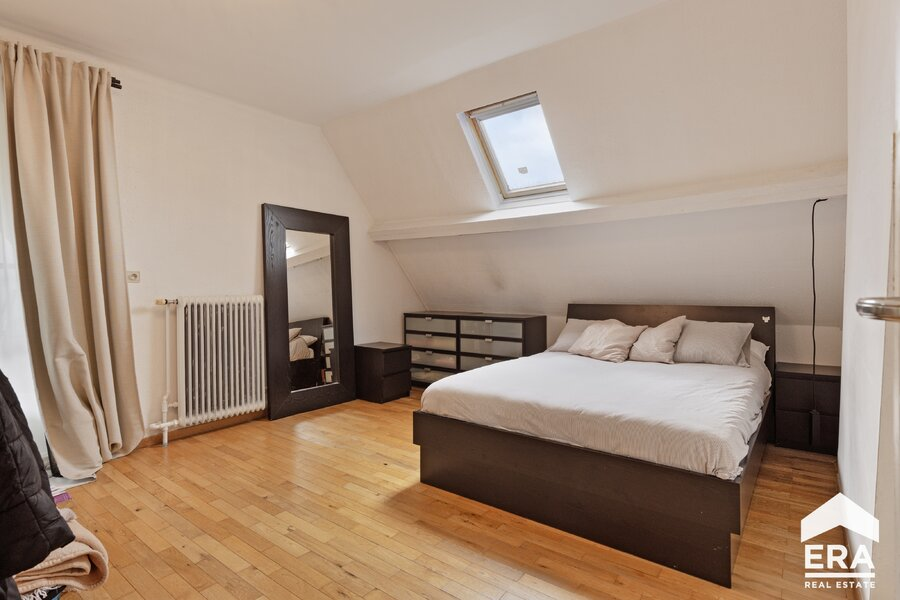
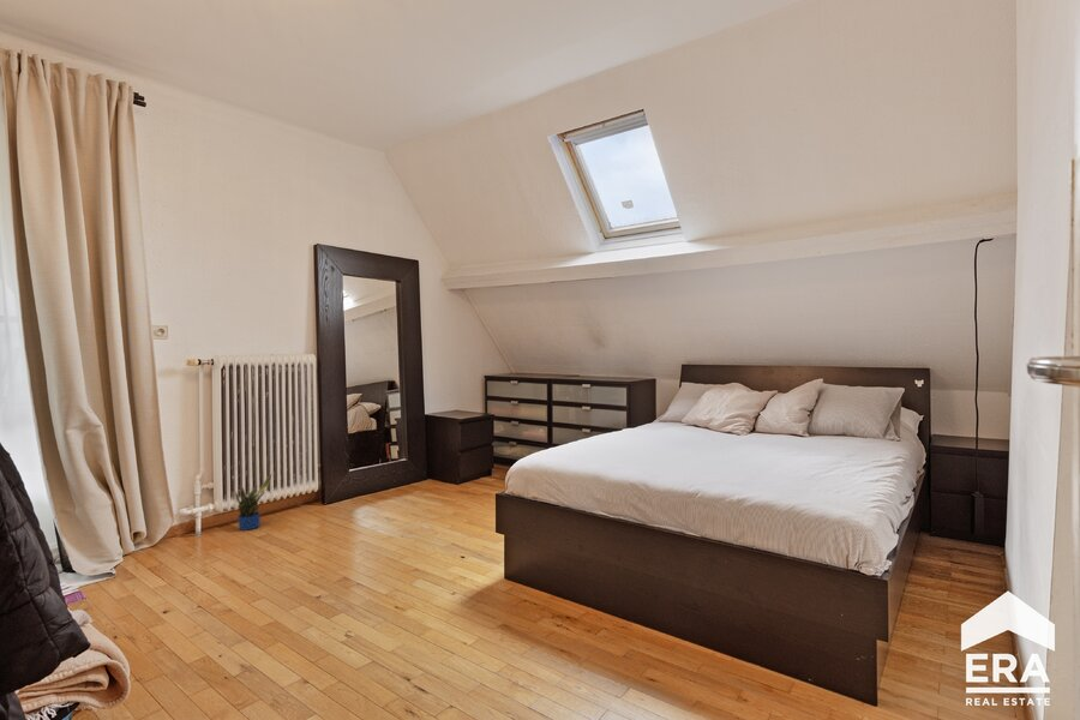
+ potted plant (253, 500)
